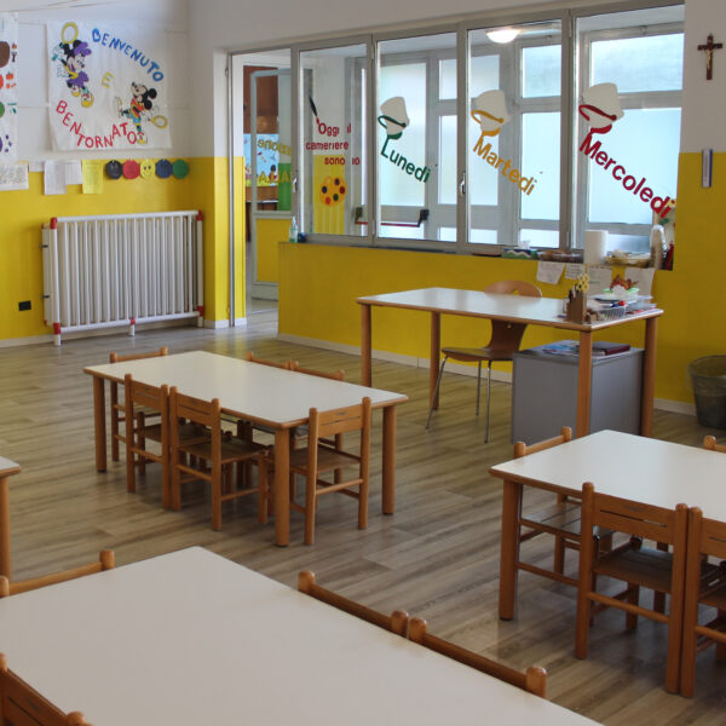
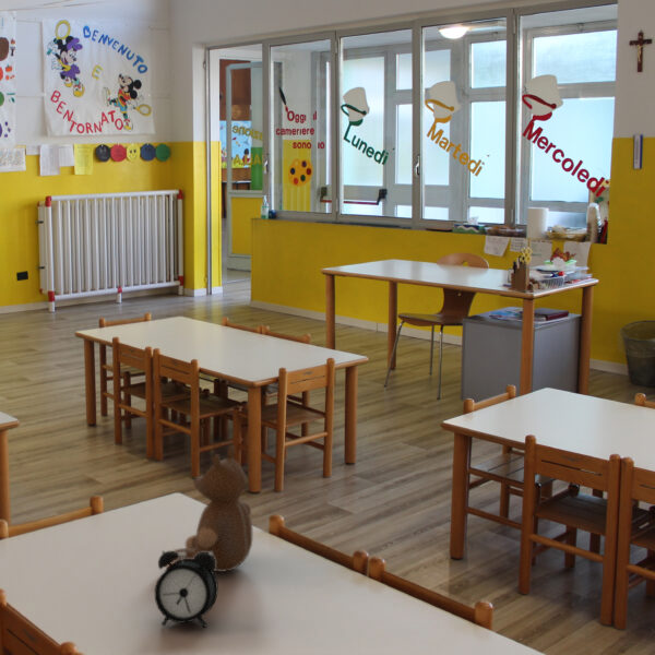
+ teddy bear (209, 507)
+ alarm clock (184, 587)
